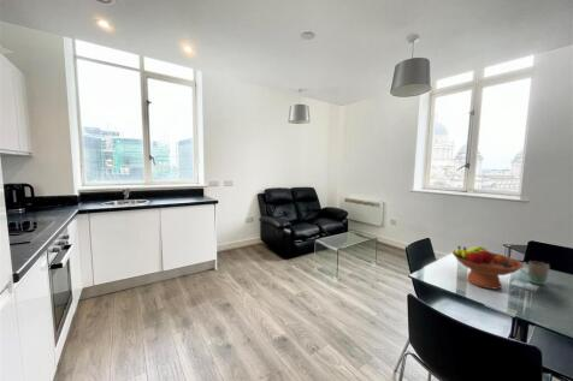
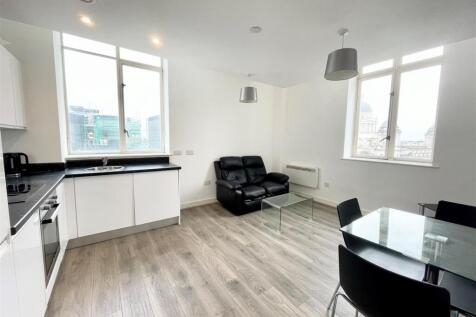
- mug (533, 272)
- fruit bowl (484, 266)
